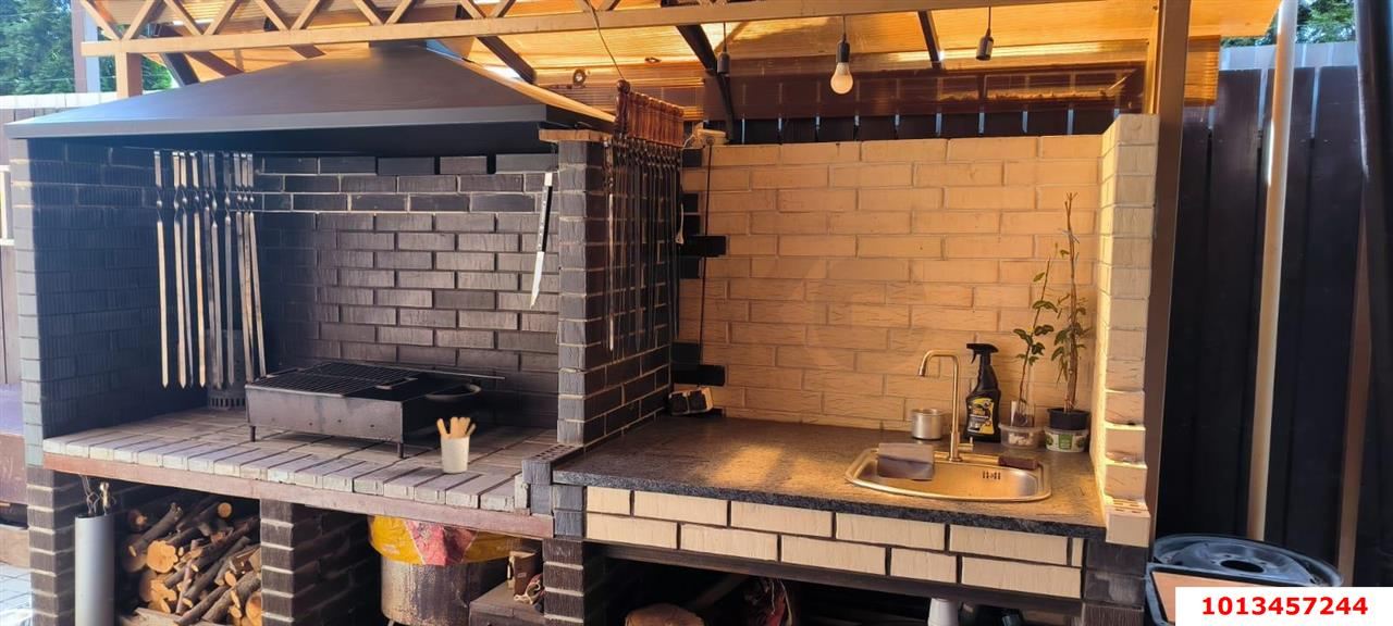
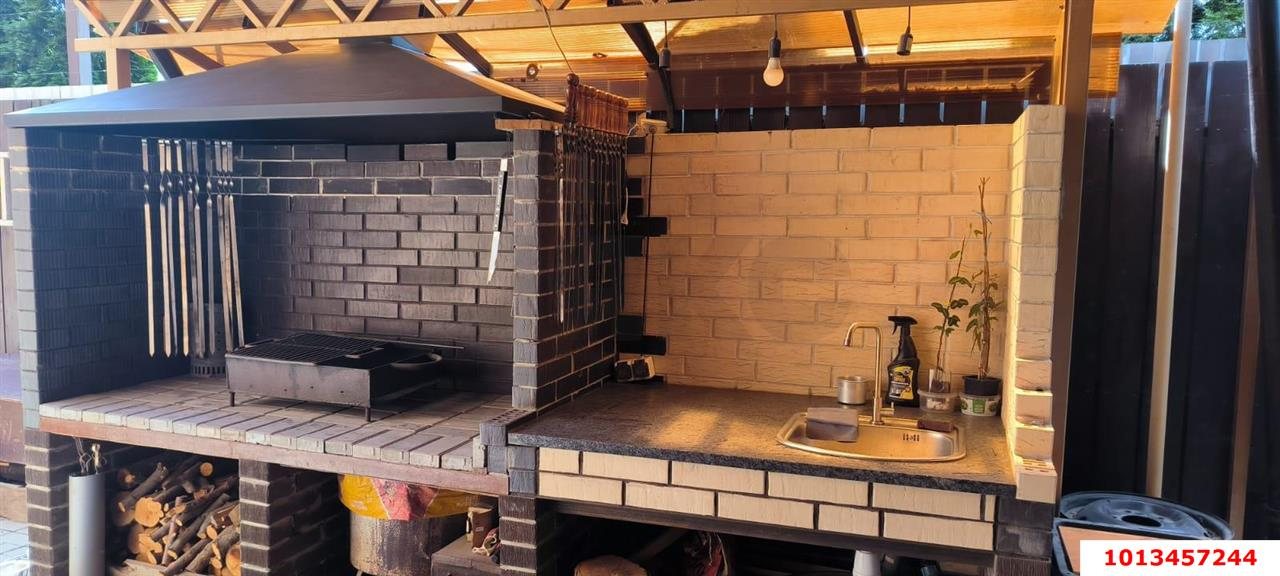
- utensil holder (456, 443)
